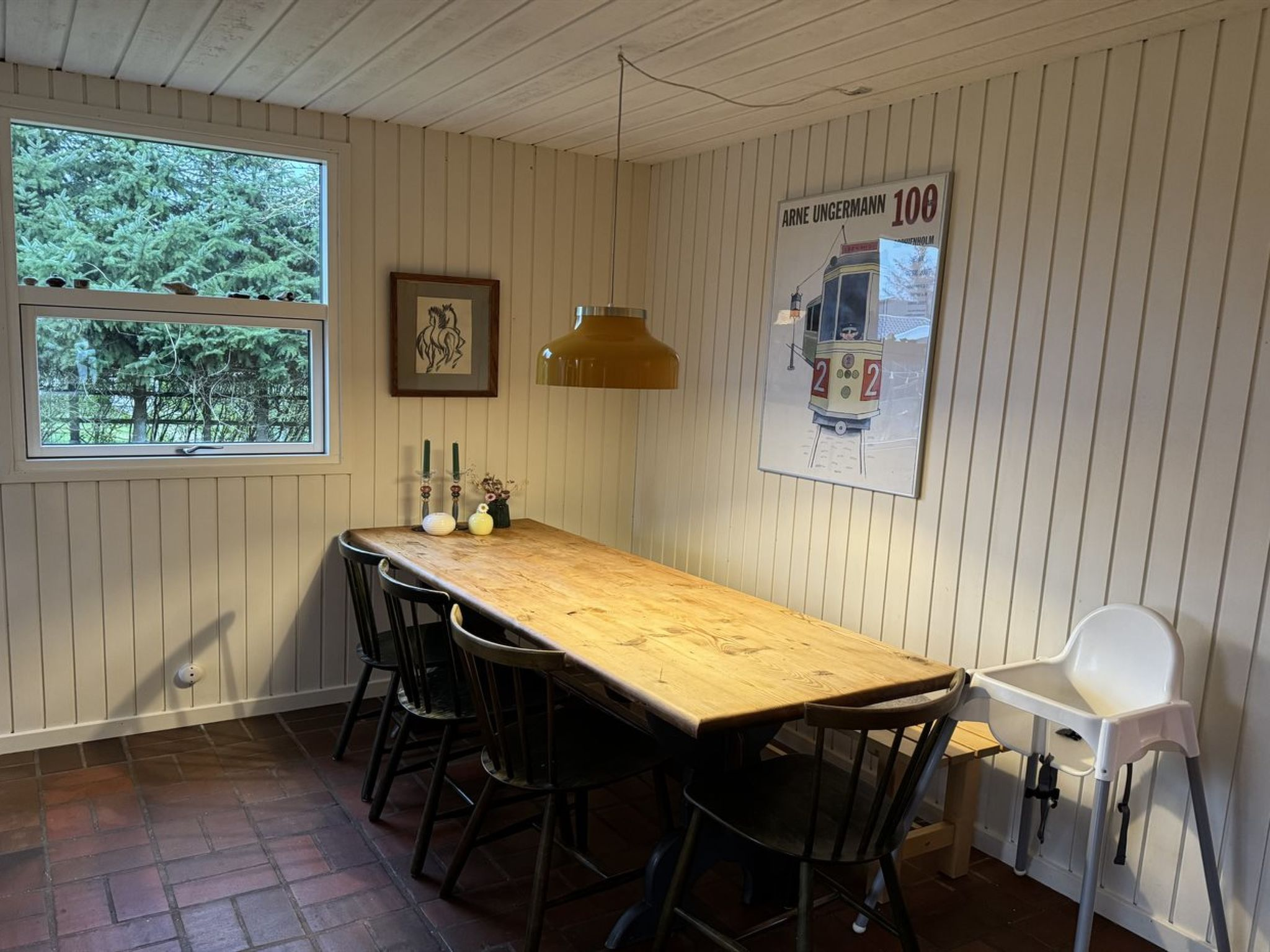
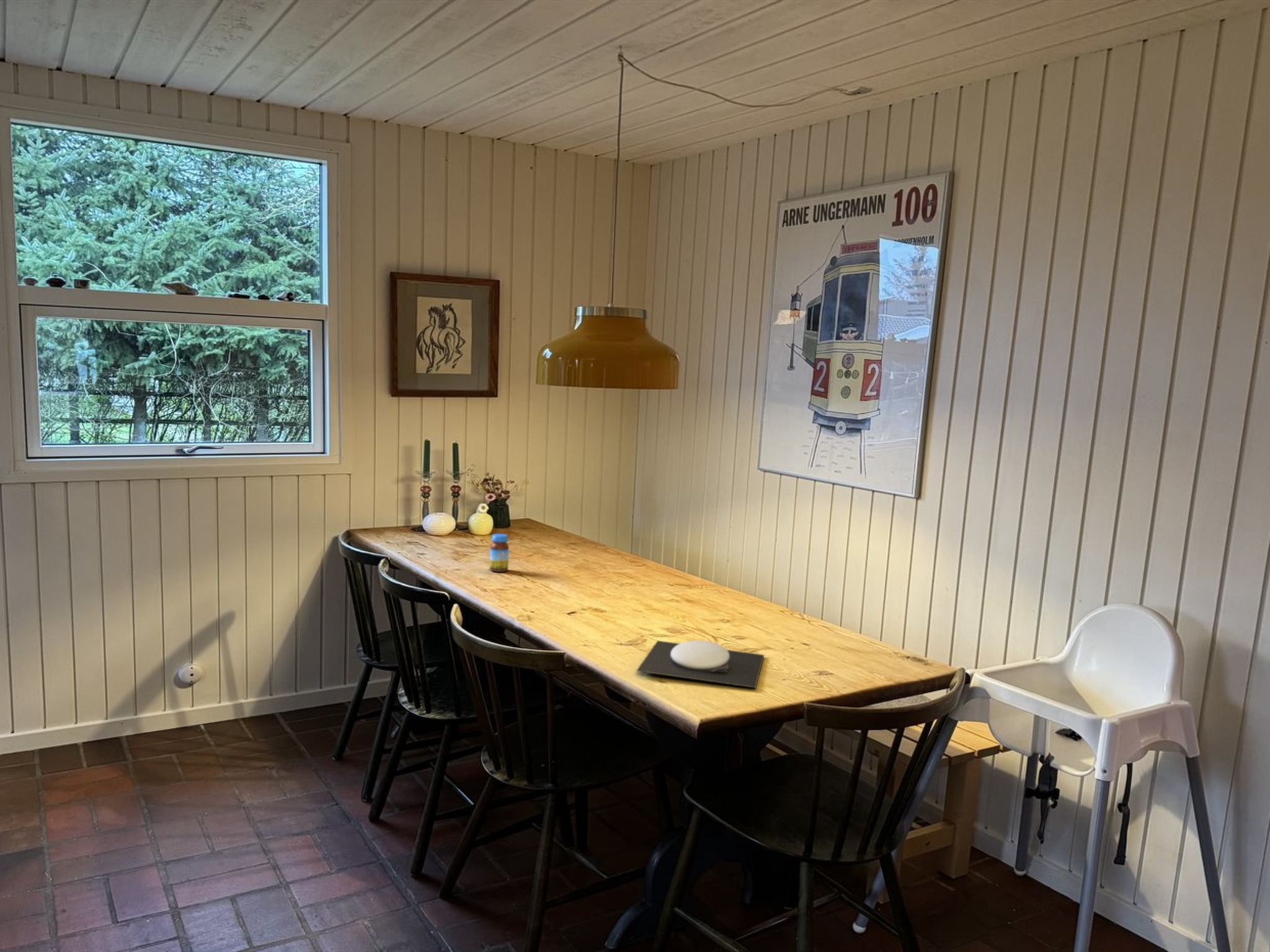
+ jar (499, 552)
+ plate (703, 656)
